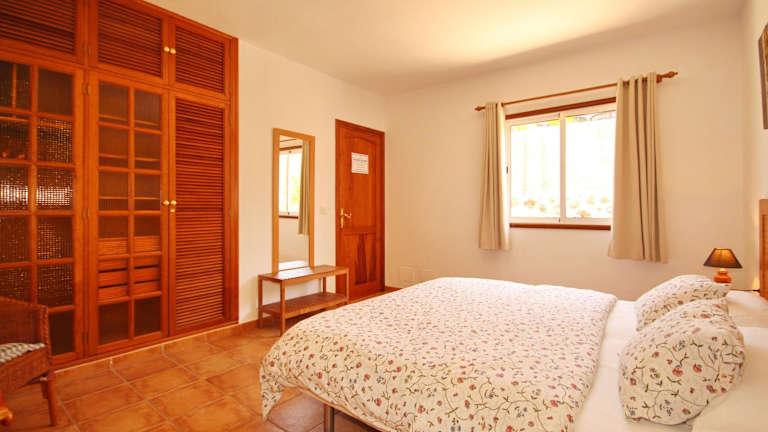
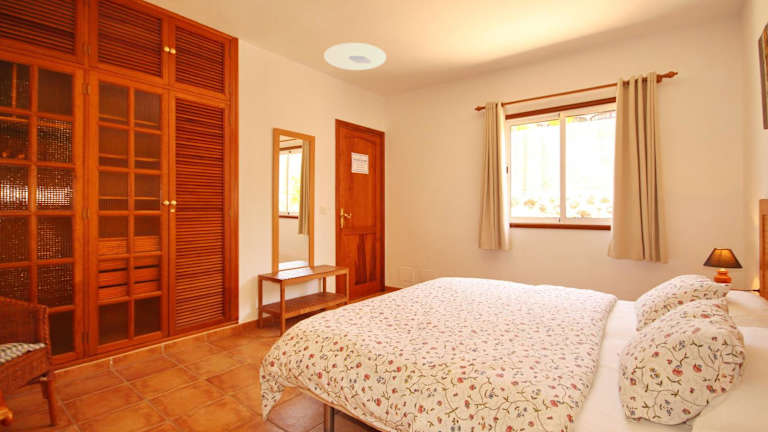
+ ceiling light (355, 54)
